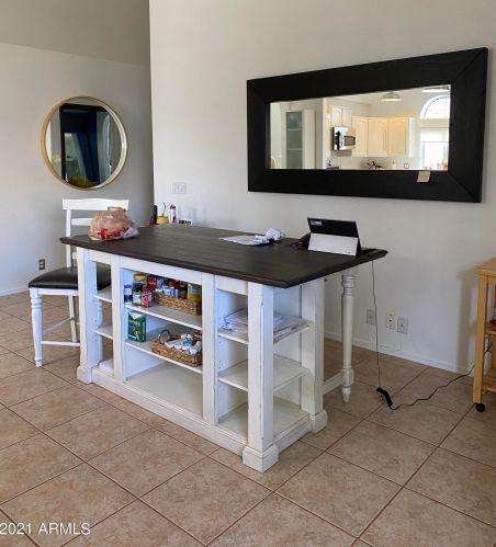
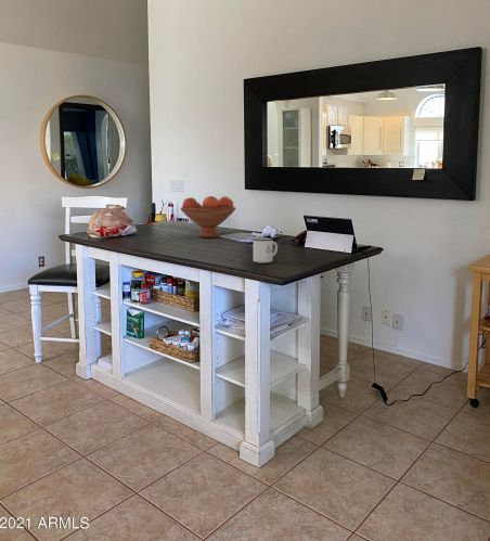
+ fruit bowl (208, 216)
+ mug (266, 249)
